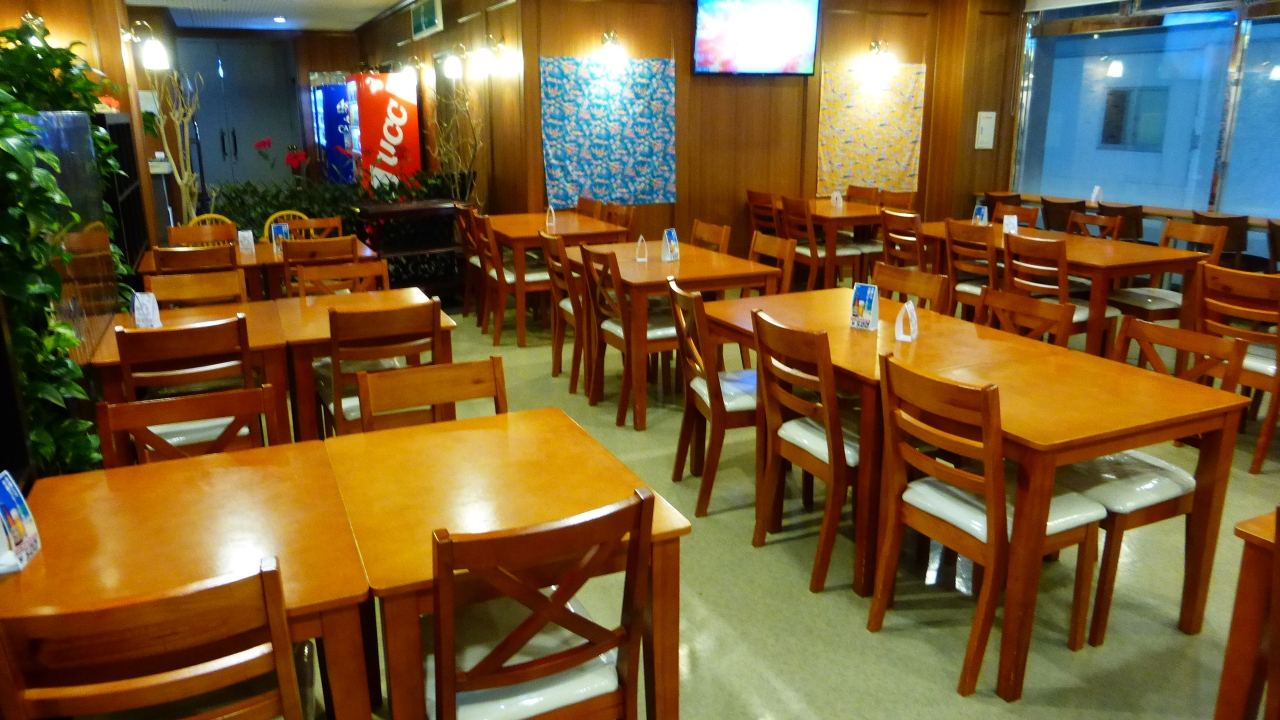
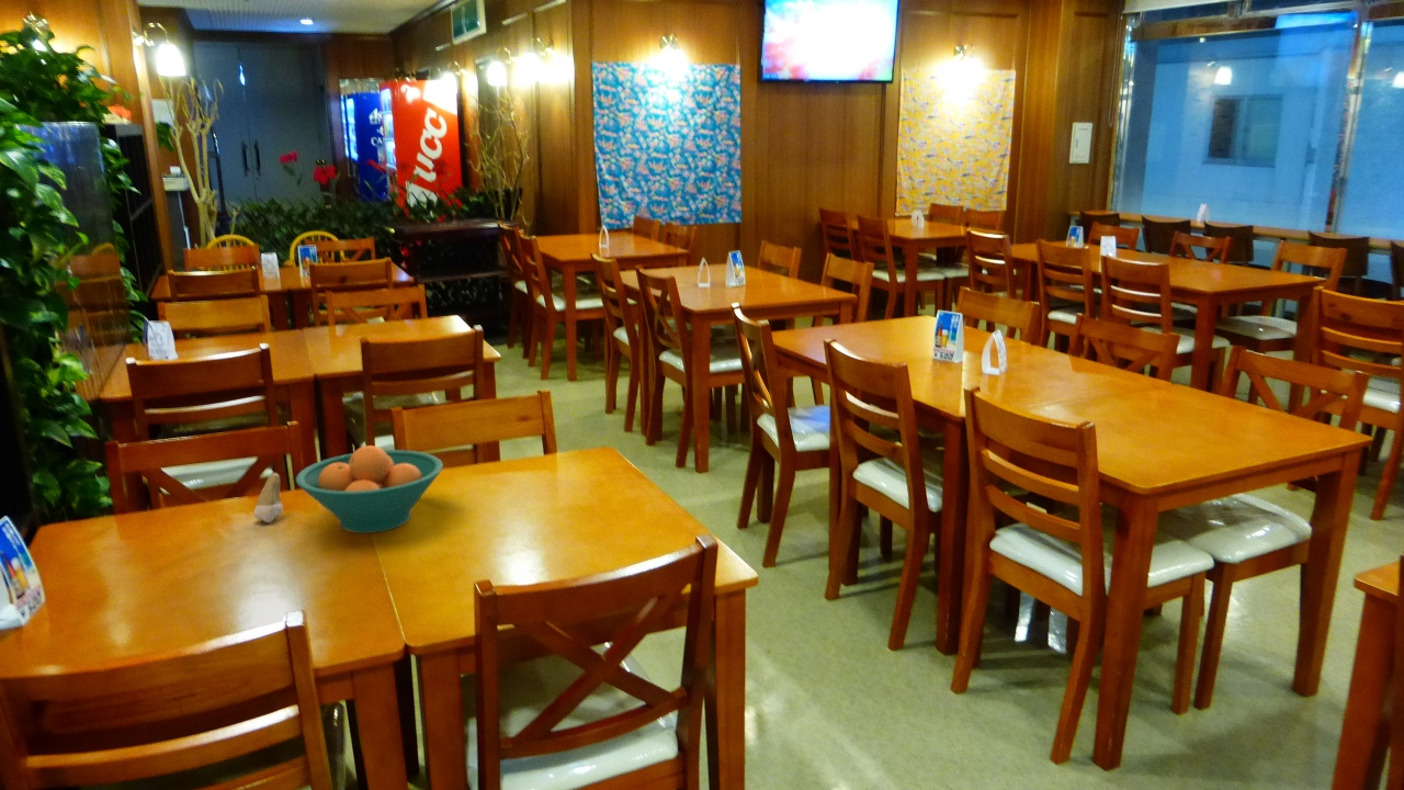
+ tooth (267, 497)
+ fruit bowl (372, 484)
